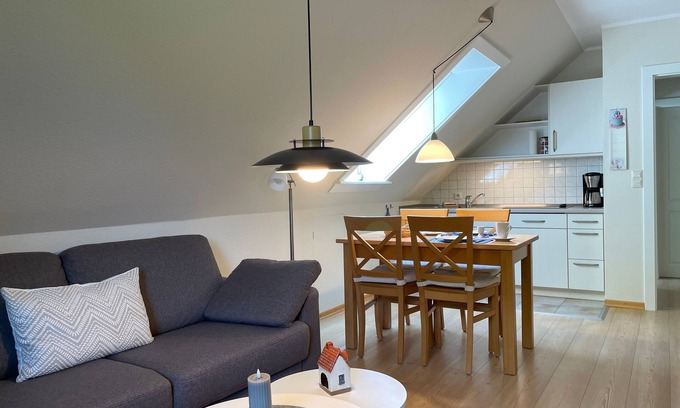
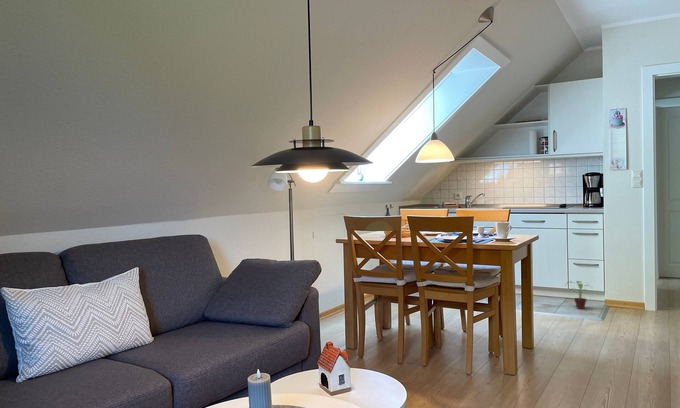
+ potted plant (579, 294)
